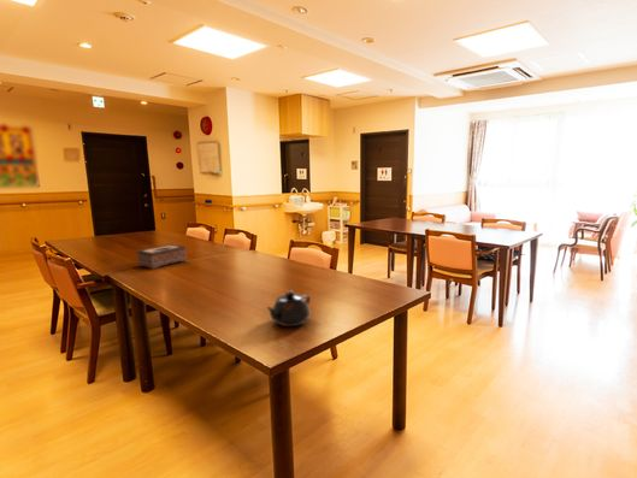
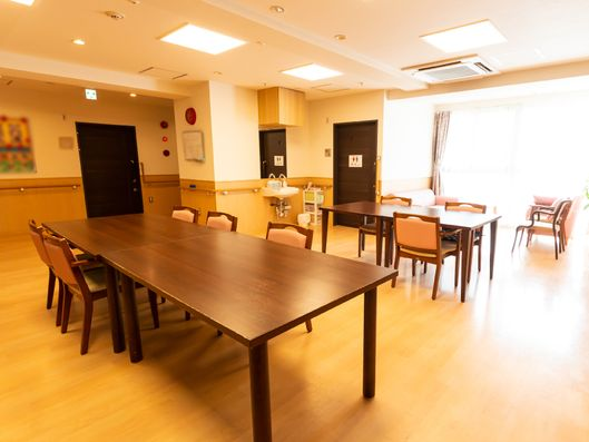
- teapot (289, 307)
- tissue box (161, 255)
